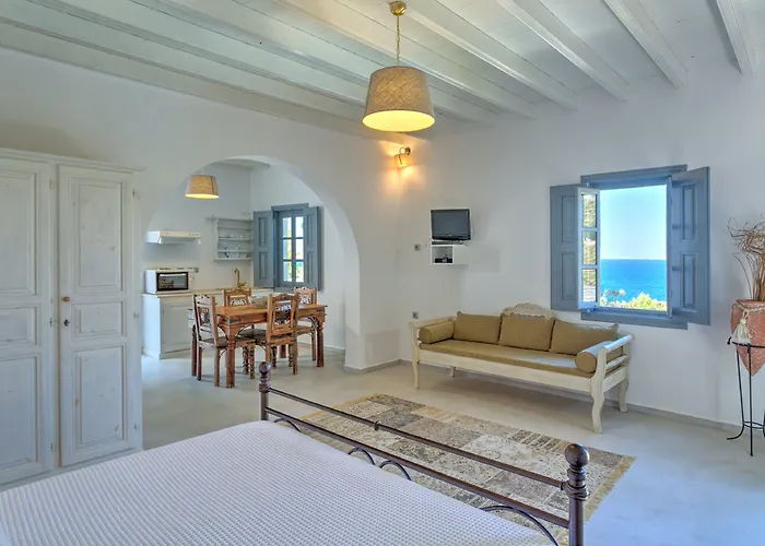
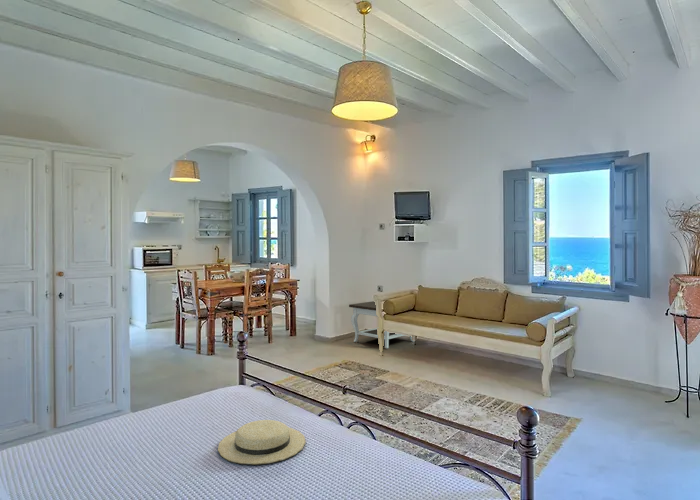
+ side table (385, 331)
+ sunhat (262, 436)
